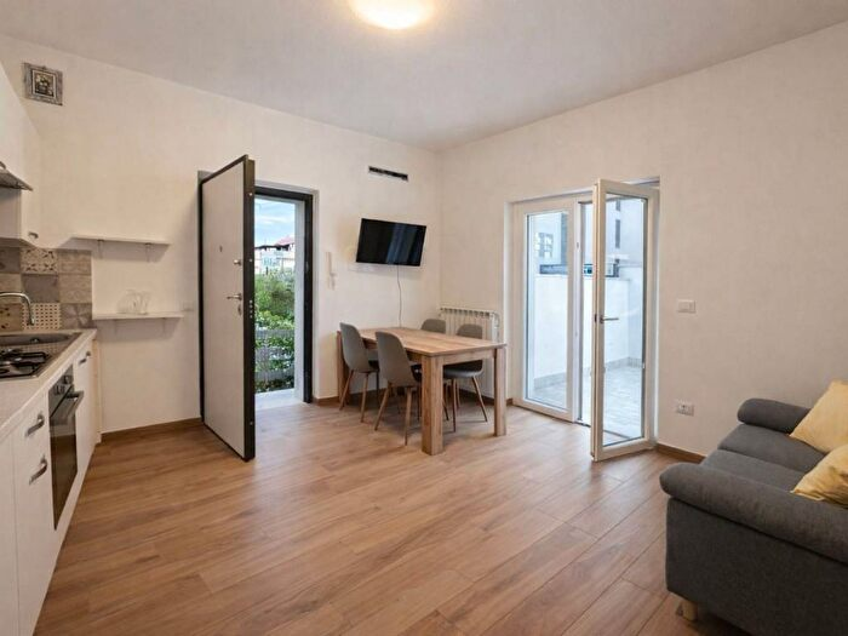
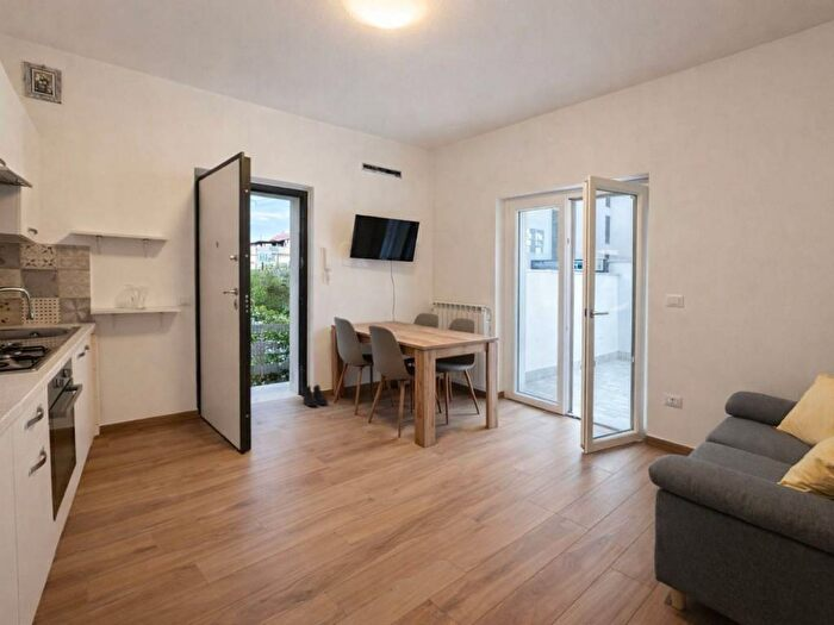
+ boots (315, 394)
